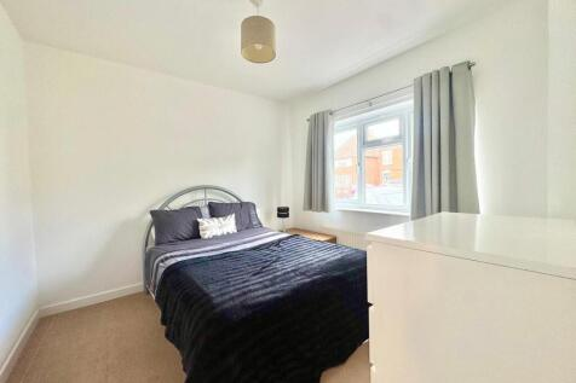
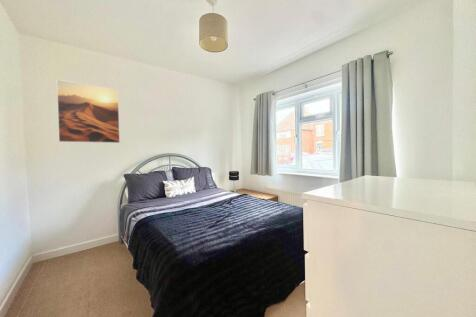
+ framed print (90, 113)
